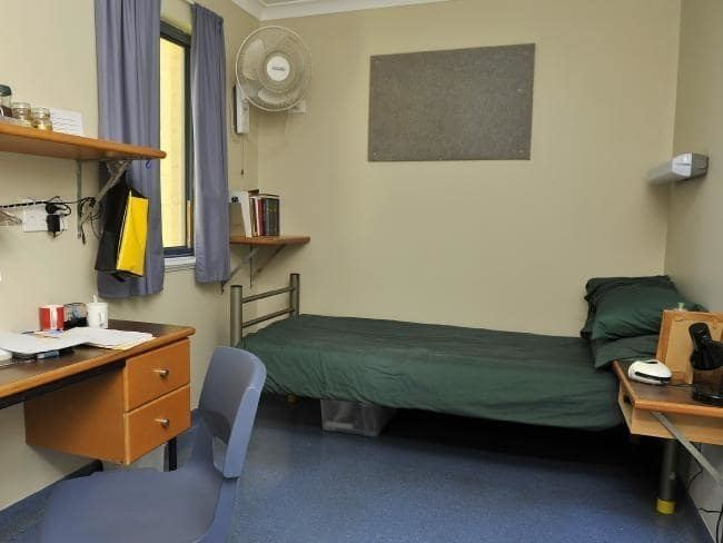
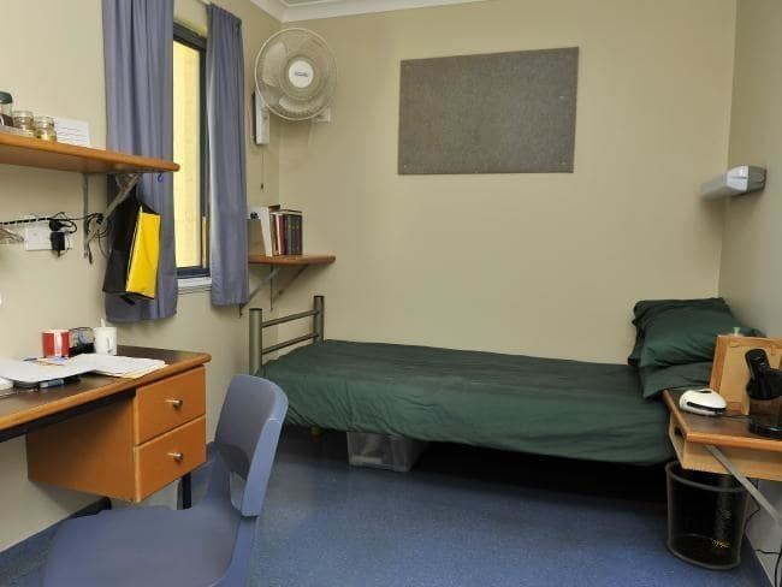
+ waste bin (705, 512)
